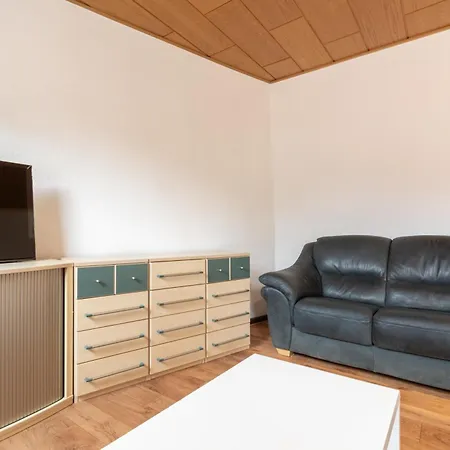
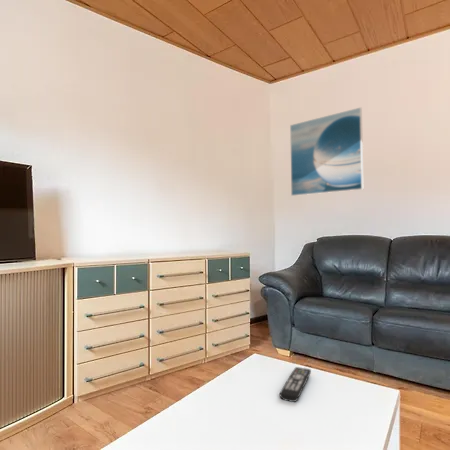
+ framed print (324, 154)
+ remote control (296, 383)
